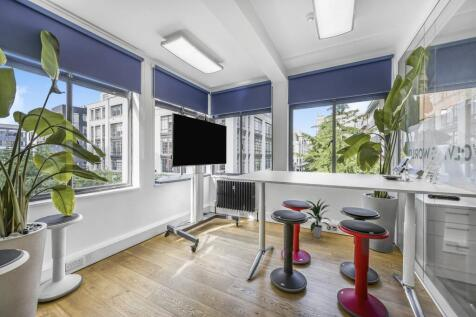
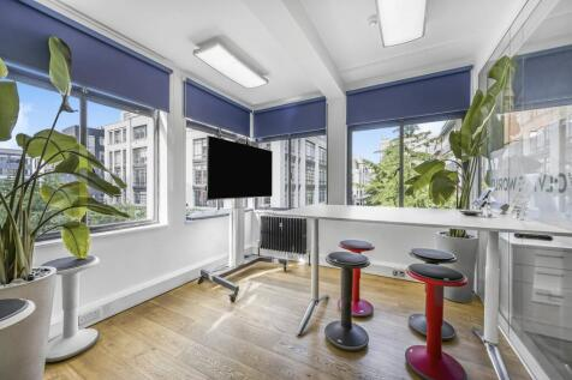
- indoor plant (316, 217)
